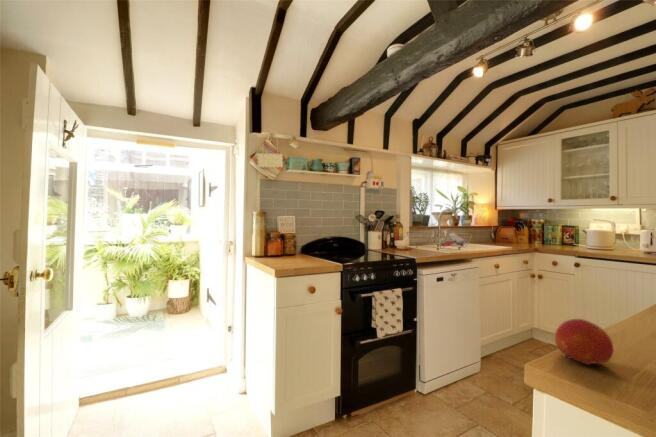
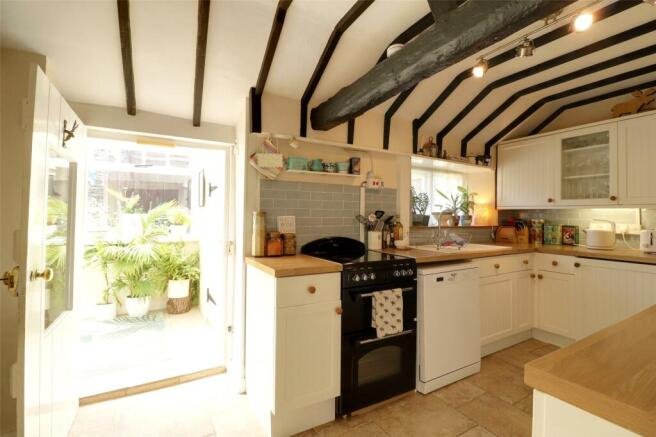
- fruit (582, 340)
